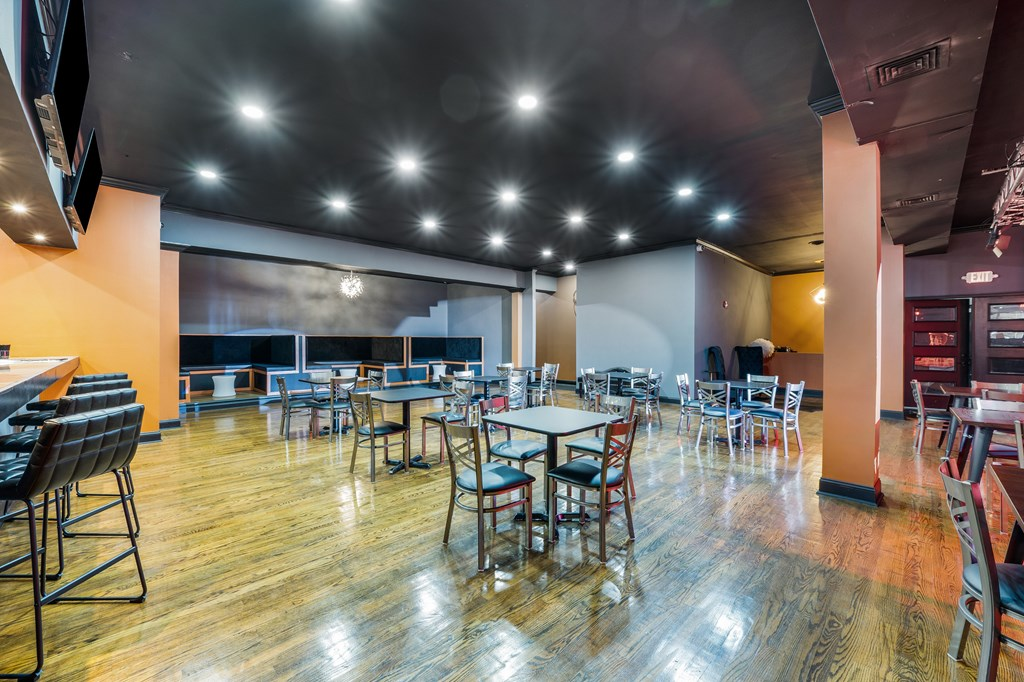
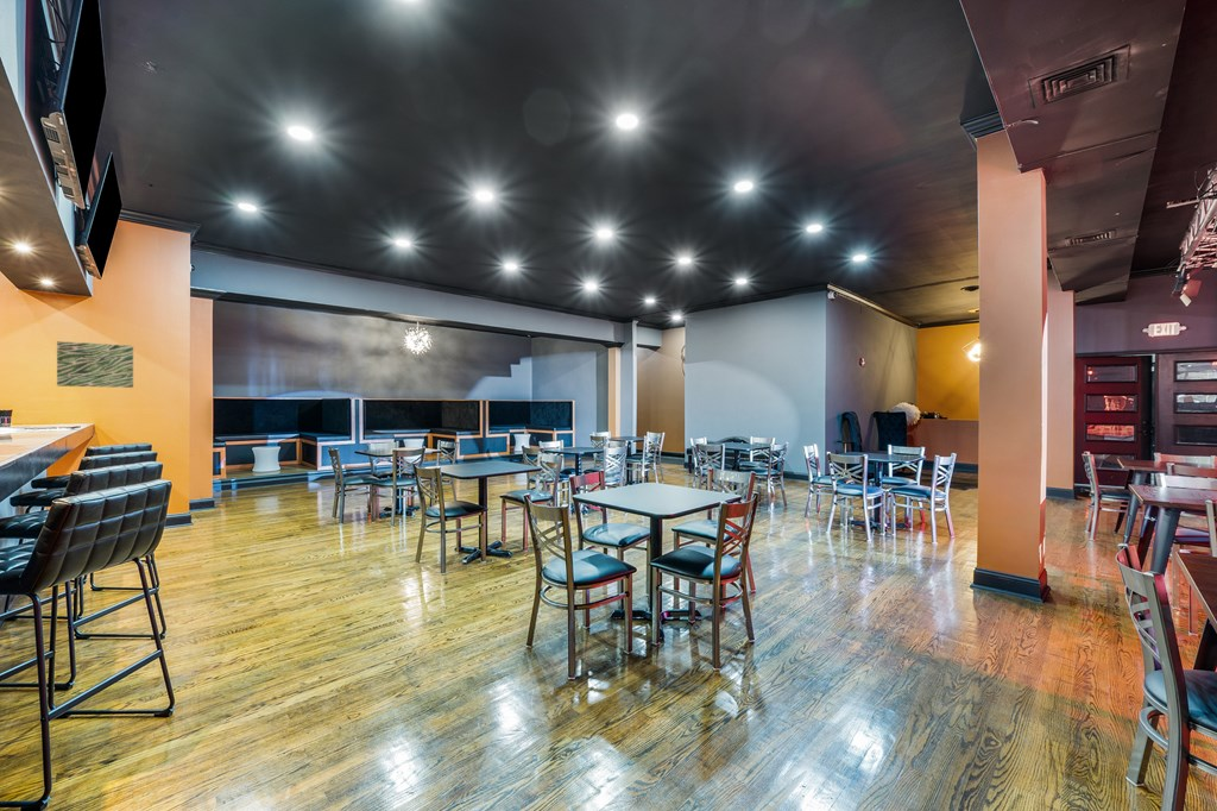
+ wall art (96, 365)
